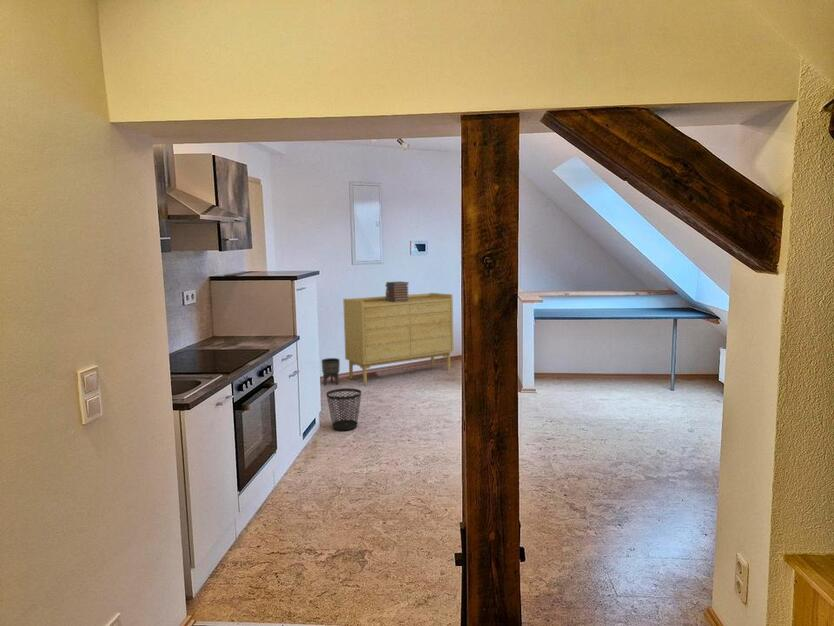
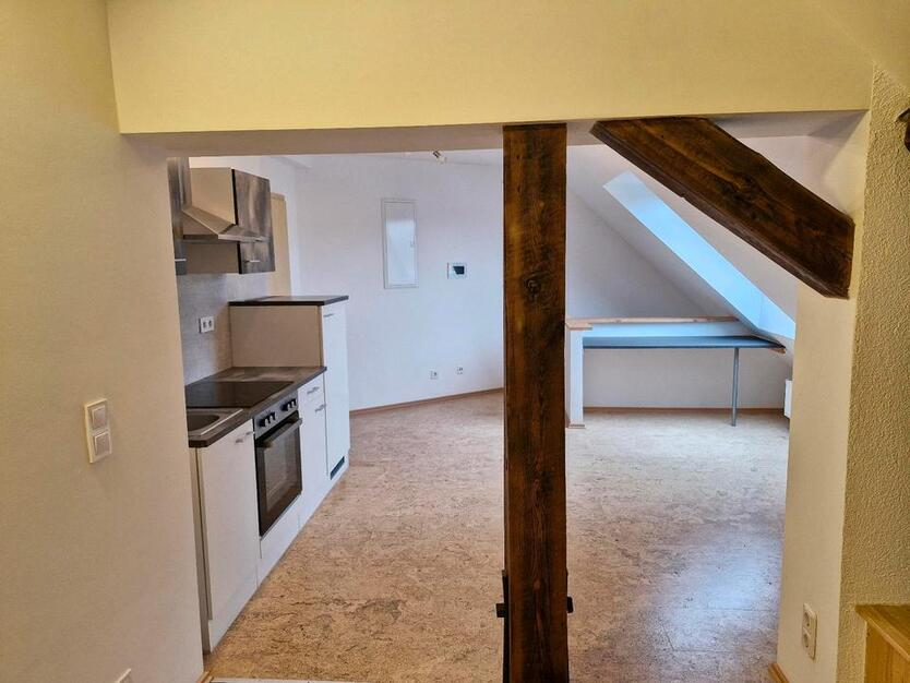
- sideboard (400, 335)
- planter (330, 371)
- book stack (397, 291)
- wastebasket (344, 410)
